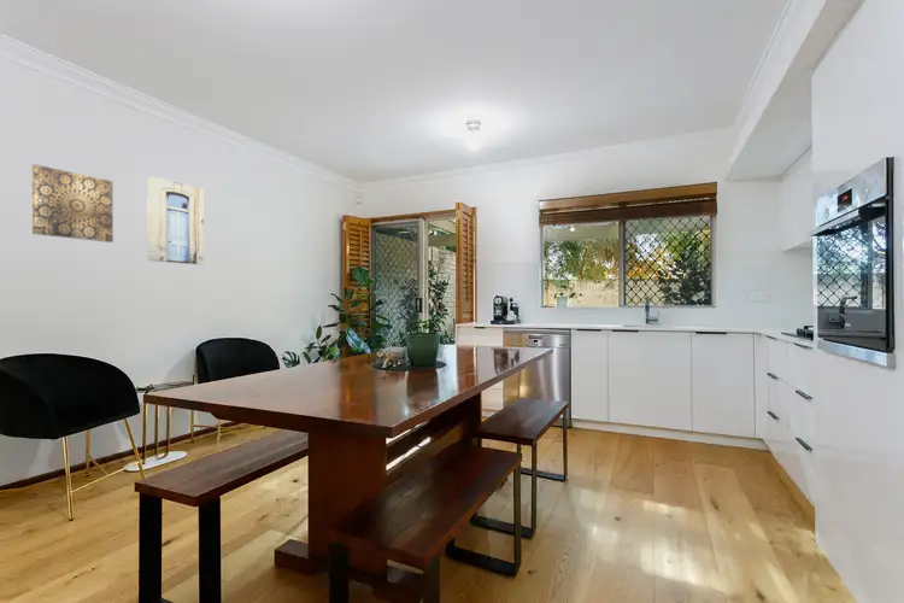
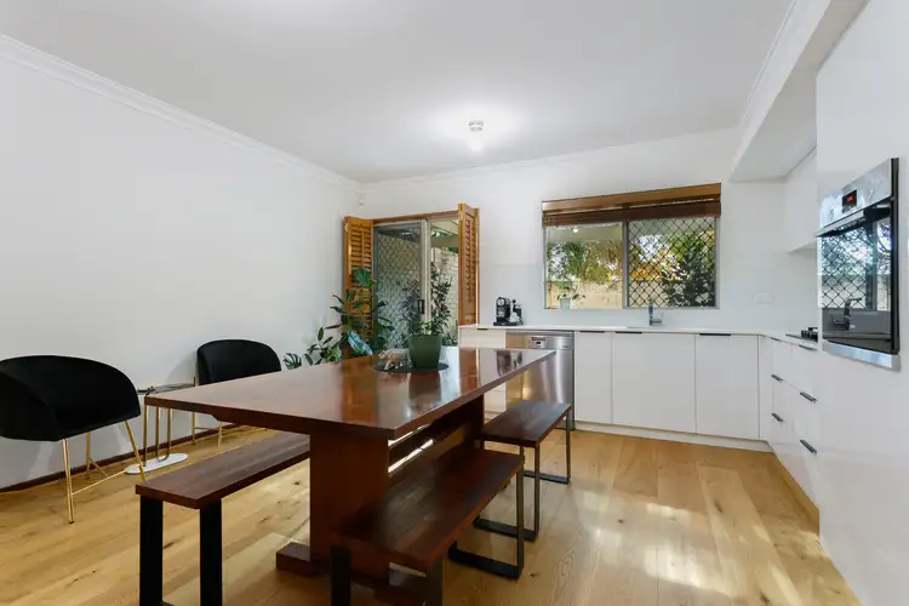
- wall art (75, 205)
- wall art (176, 222)
